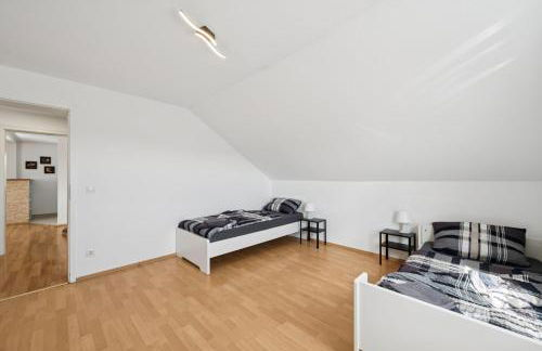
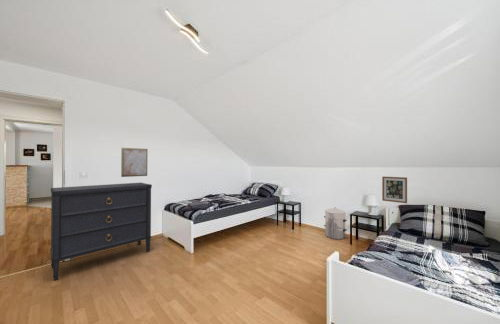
+ wall art (135, 162)
+ waste bin (335, 221)
+ dresser (105, 222)
+ wall art (394, 189)
